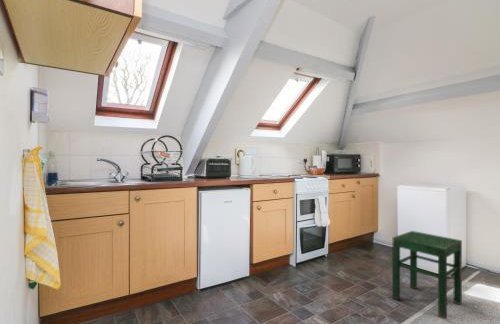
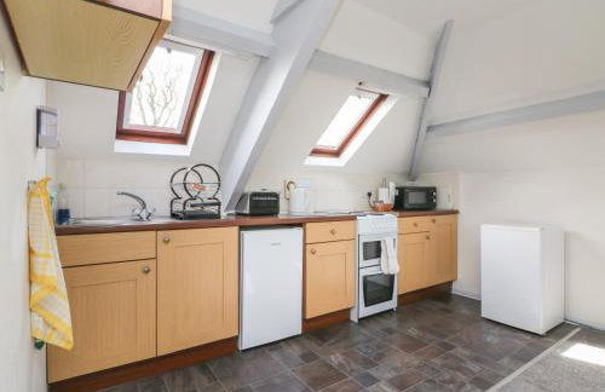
- stool (426, 271)
